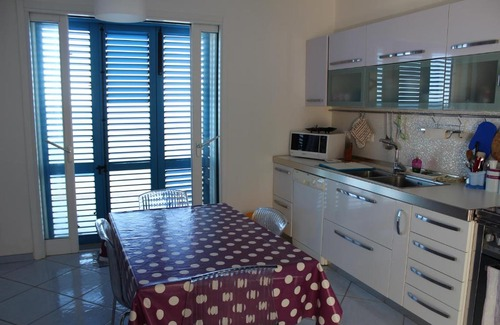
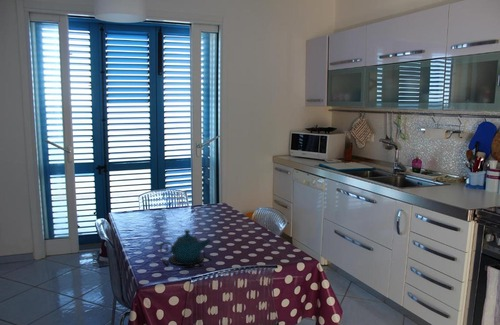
+ teapot (185, 244)
